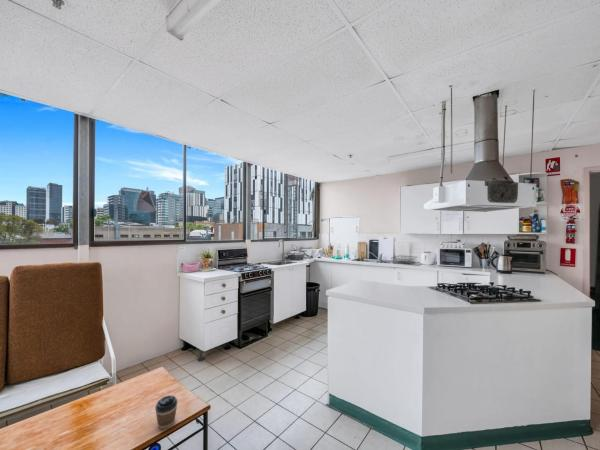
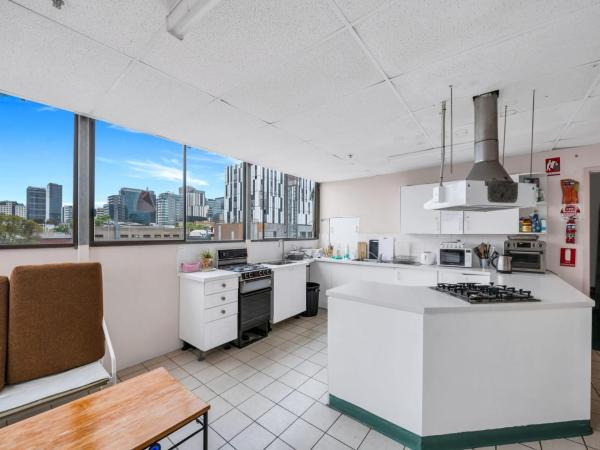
- coffee cup (166, 410)
